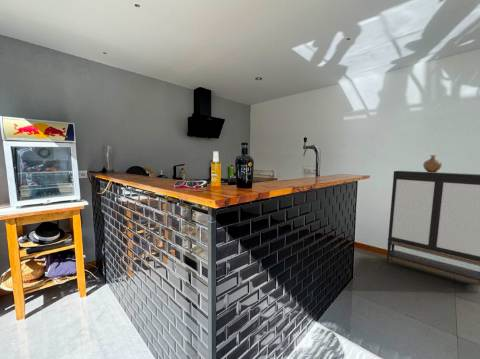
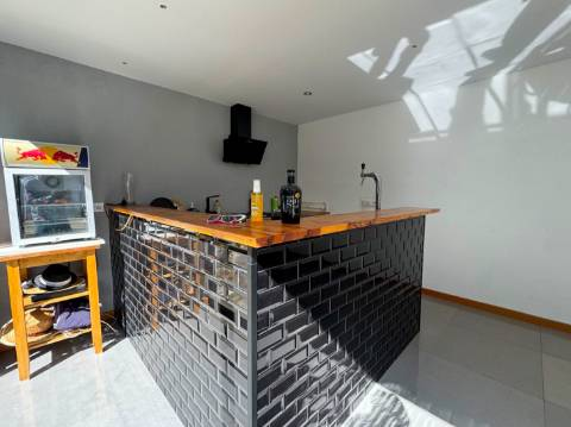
- storage cabinet (435, 224)
- ceramic jug (432, 163)
